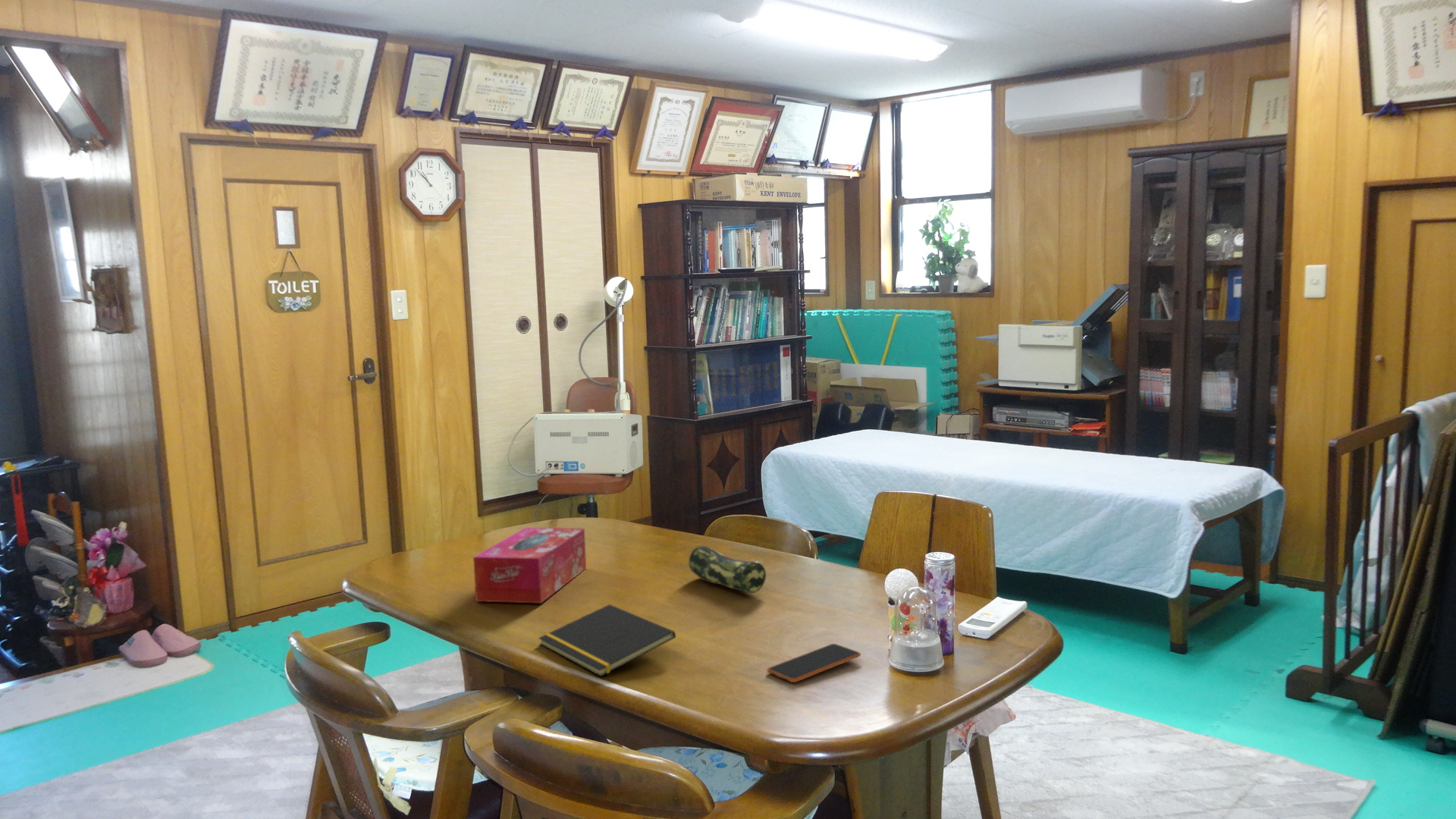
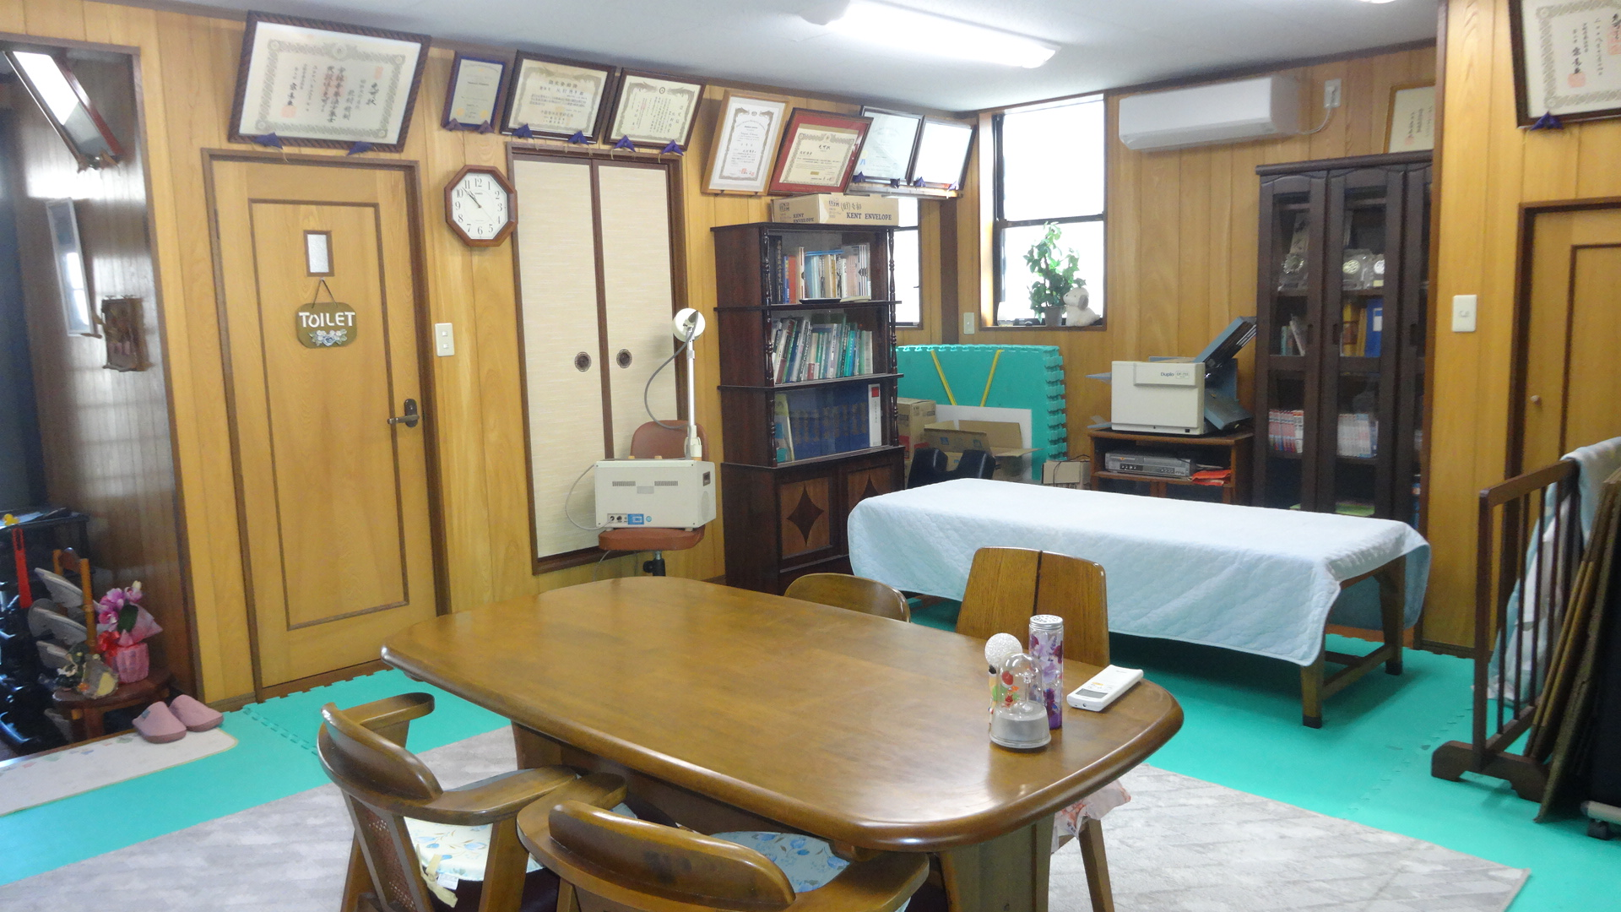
- notepad (605, 638)
- tissue box (532, 563)
- smartphone (814, 662)
- pencil case (727, 570)
